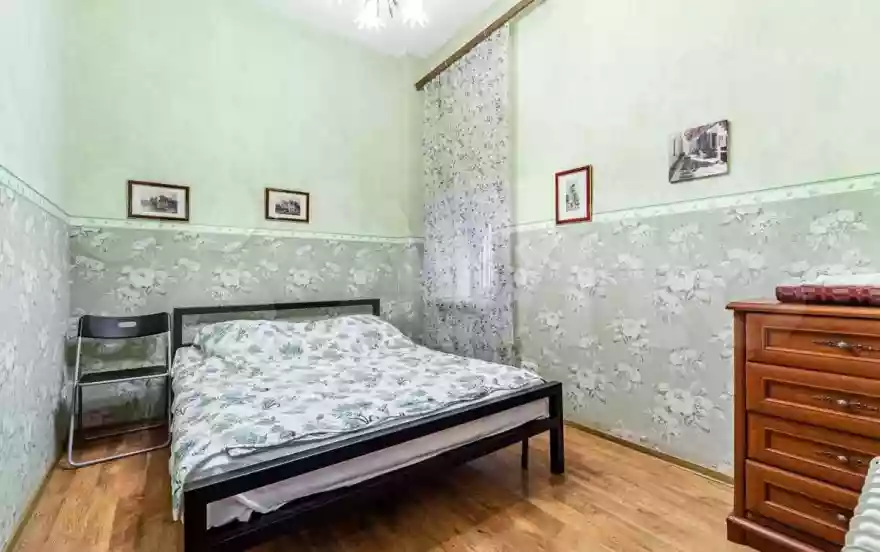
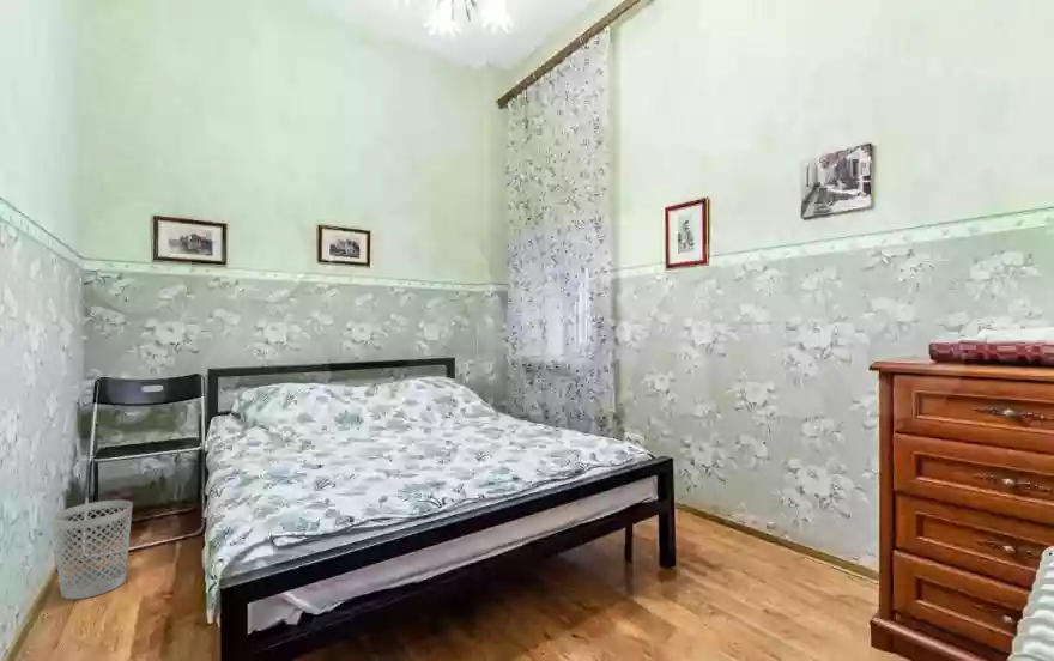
+ wastebasket (93, 548)
